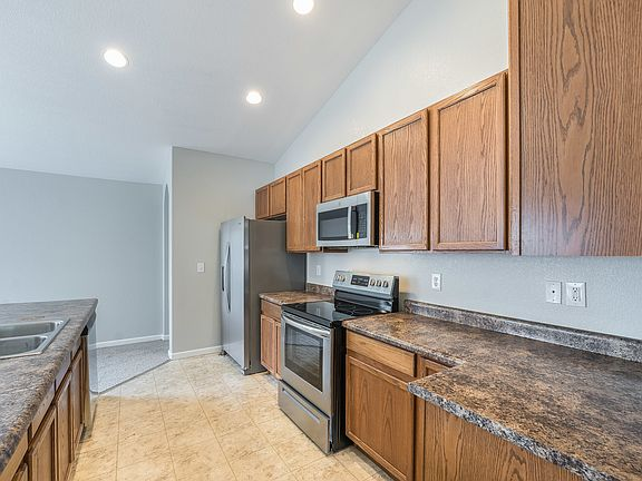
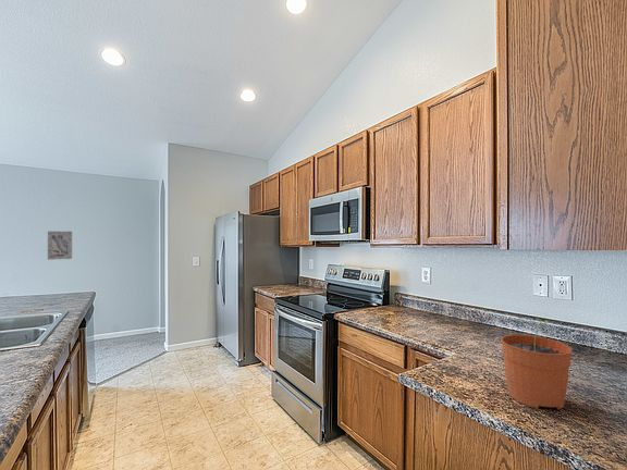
+ wall art (60, 245)
+ plant pot (534, 357)
